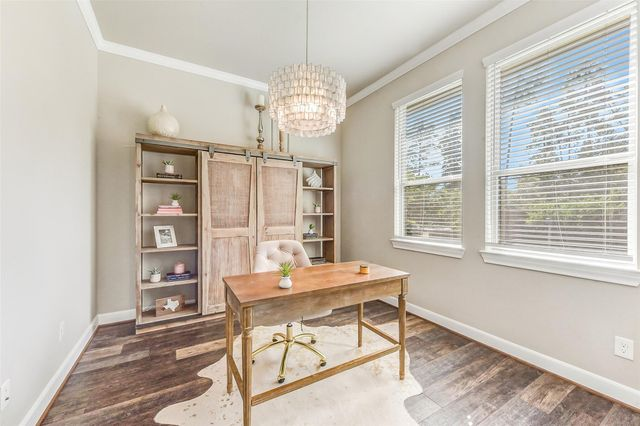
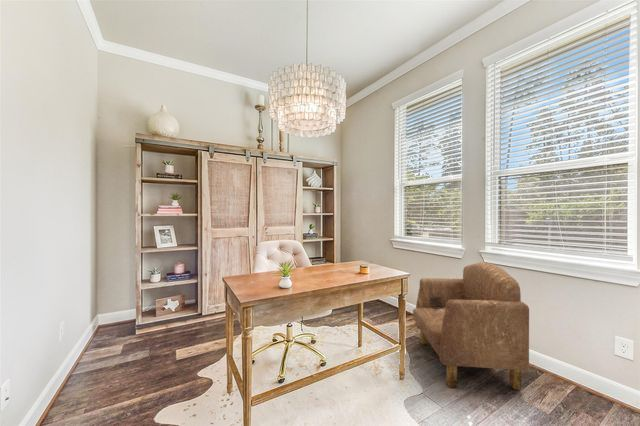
+ armchair (458, 312)
